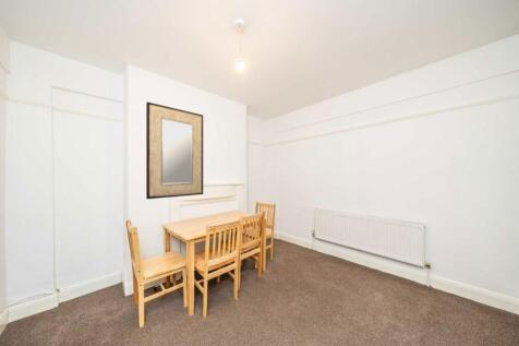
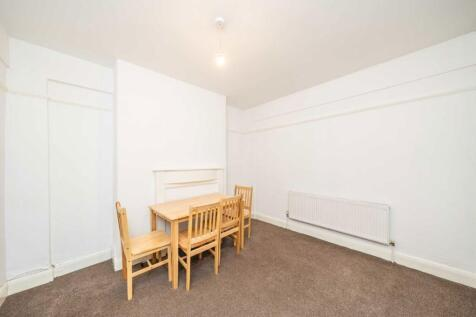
- home mirror (177, 153)
